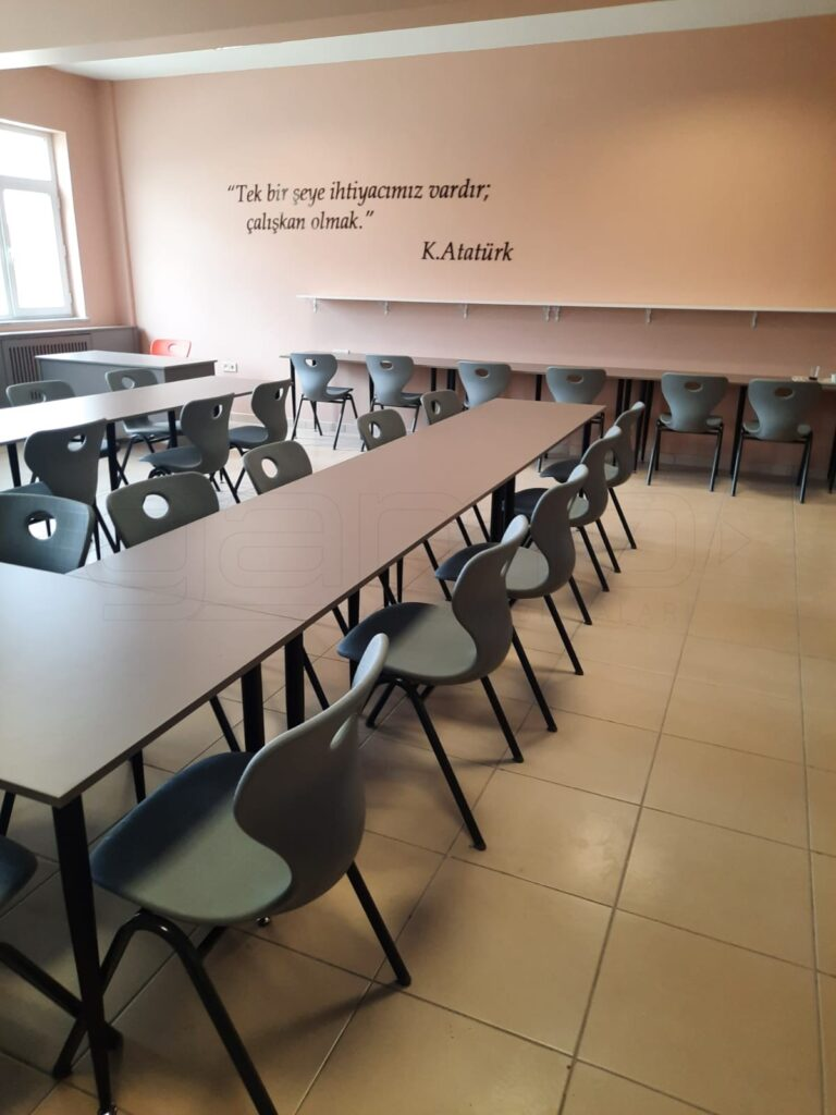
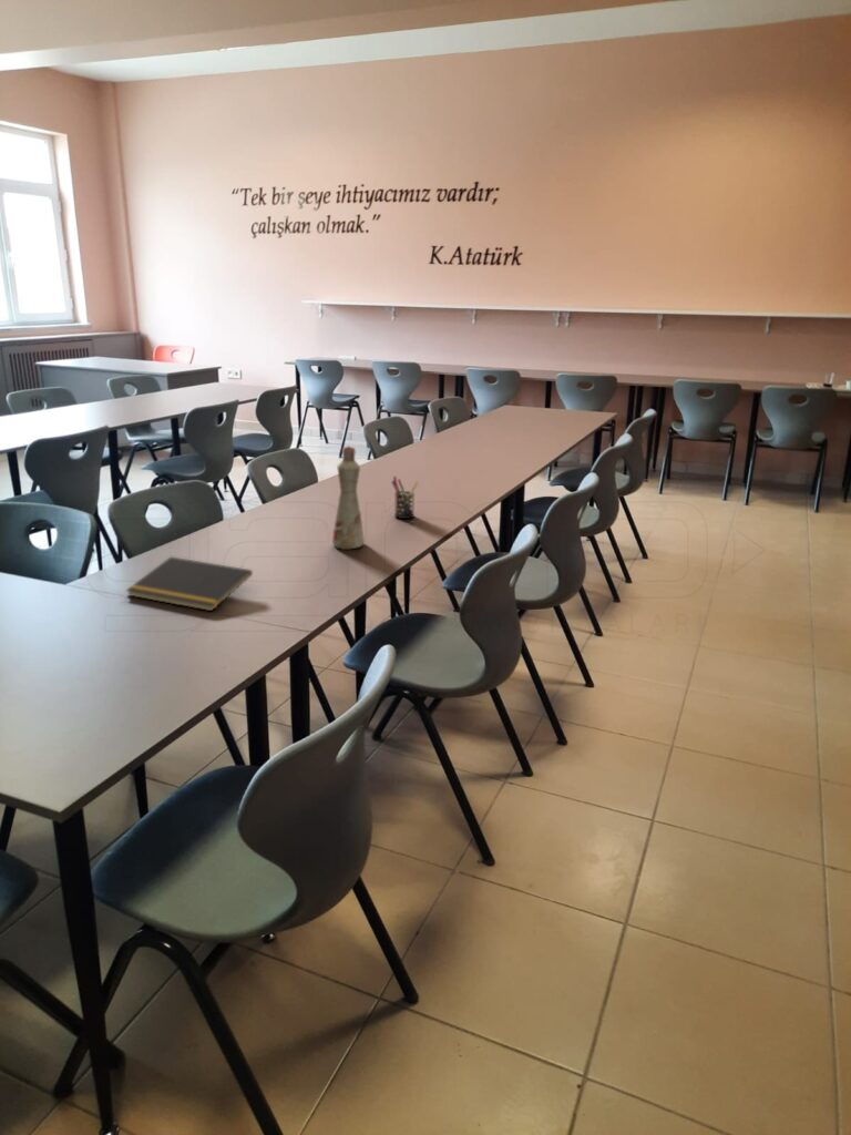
+ notepad (189, 582)
+ pen holder (403, 497)
+ bottle (348, 497)
